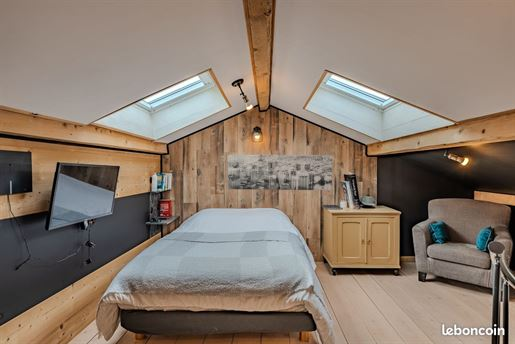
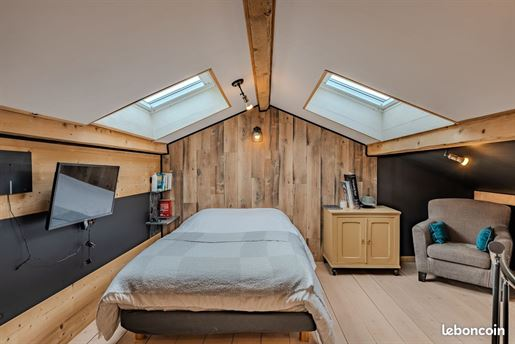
- wall art (279, 172)
